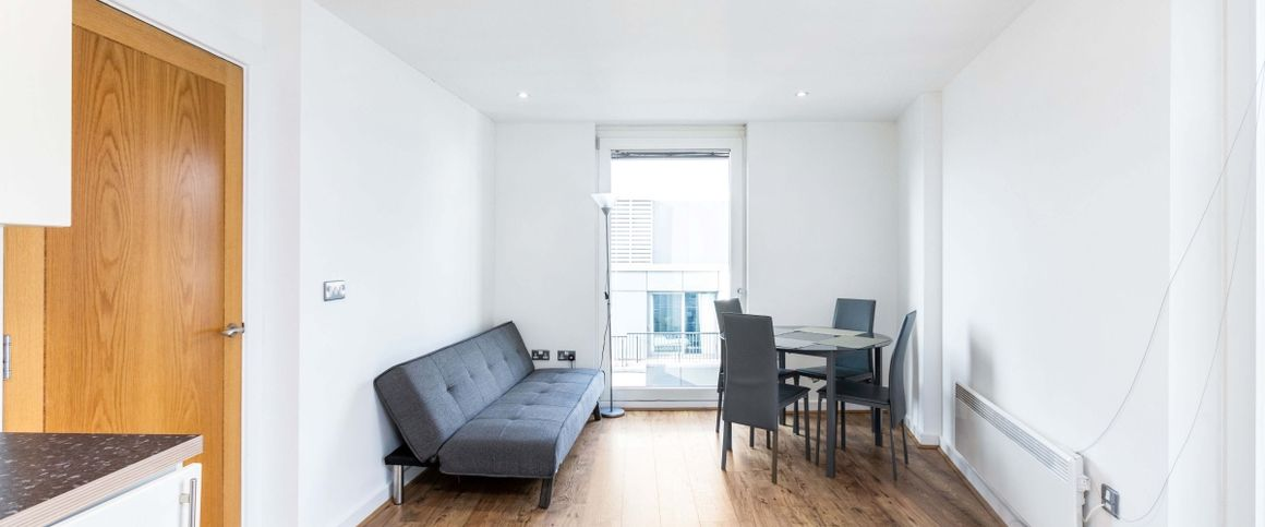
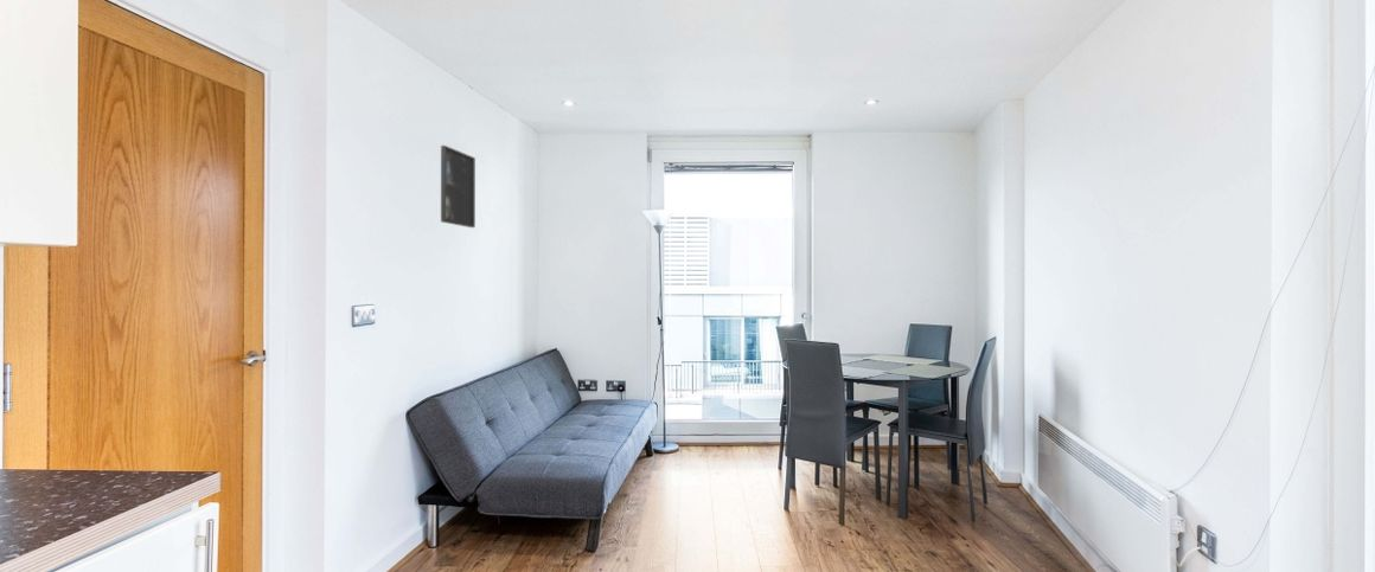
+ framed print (459, 188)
